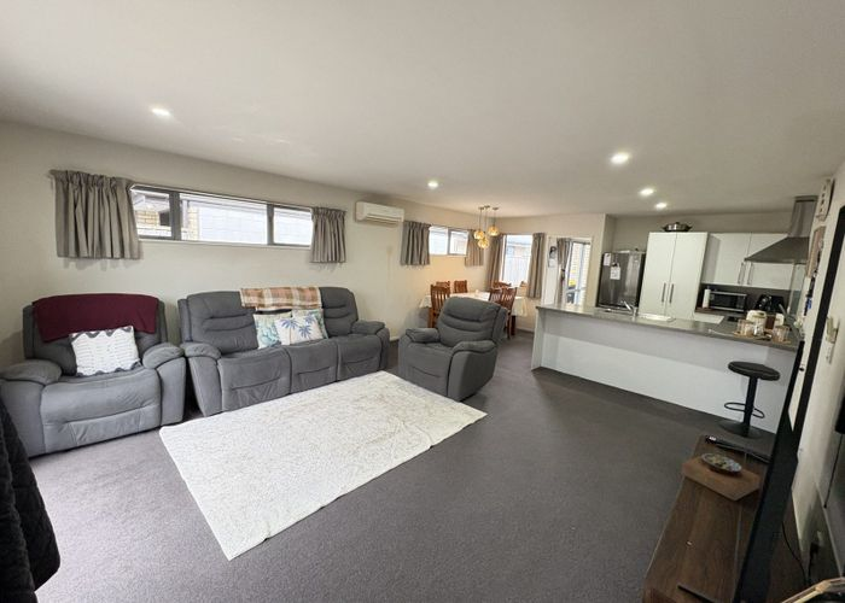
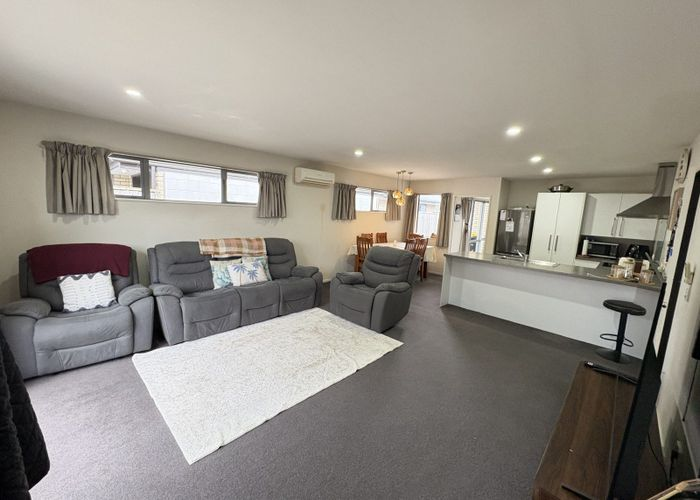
- bowl (721, 469)
